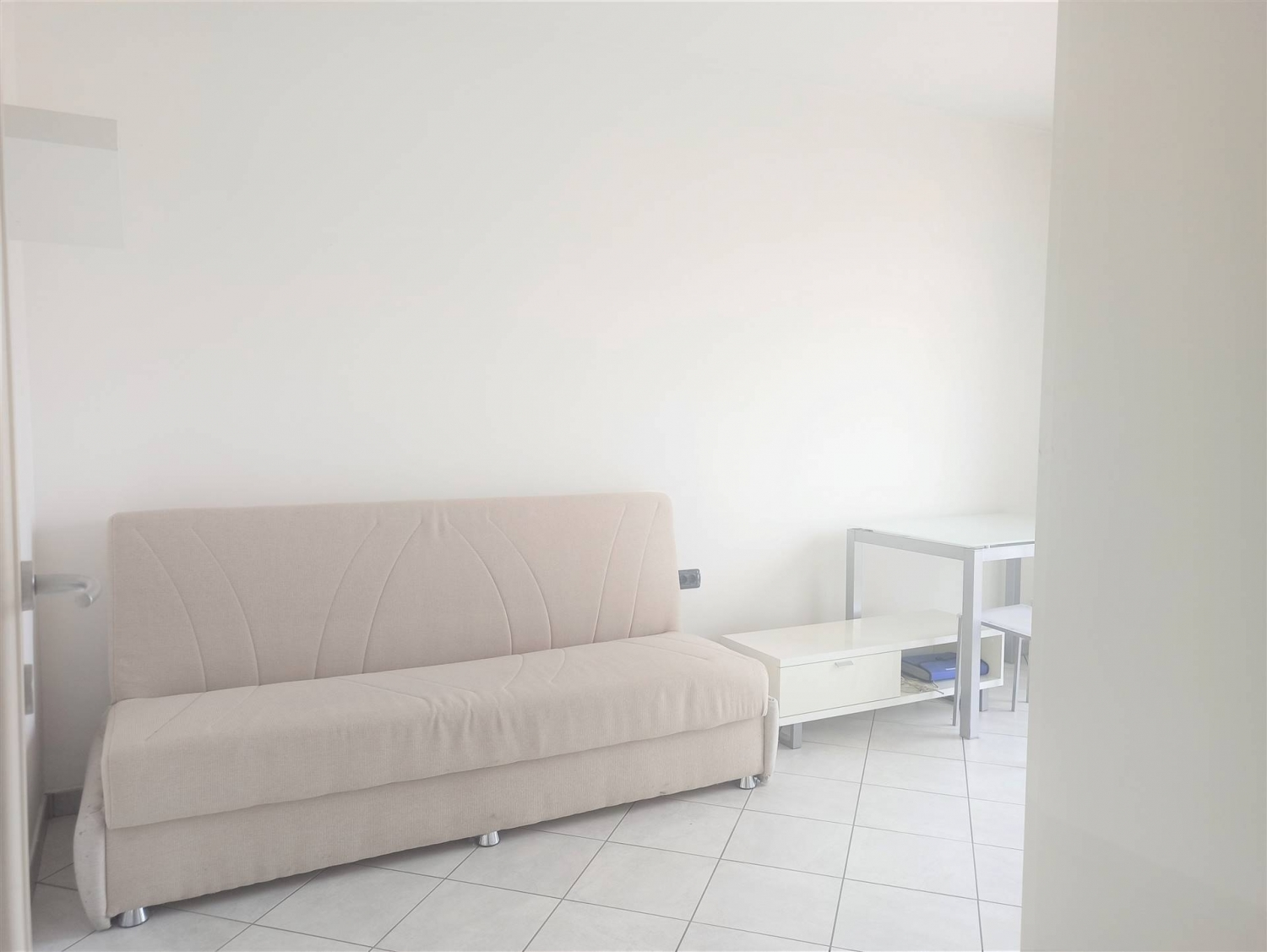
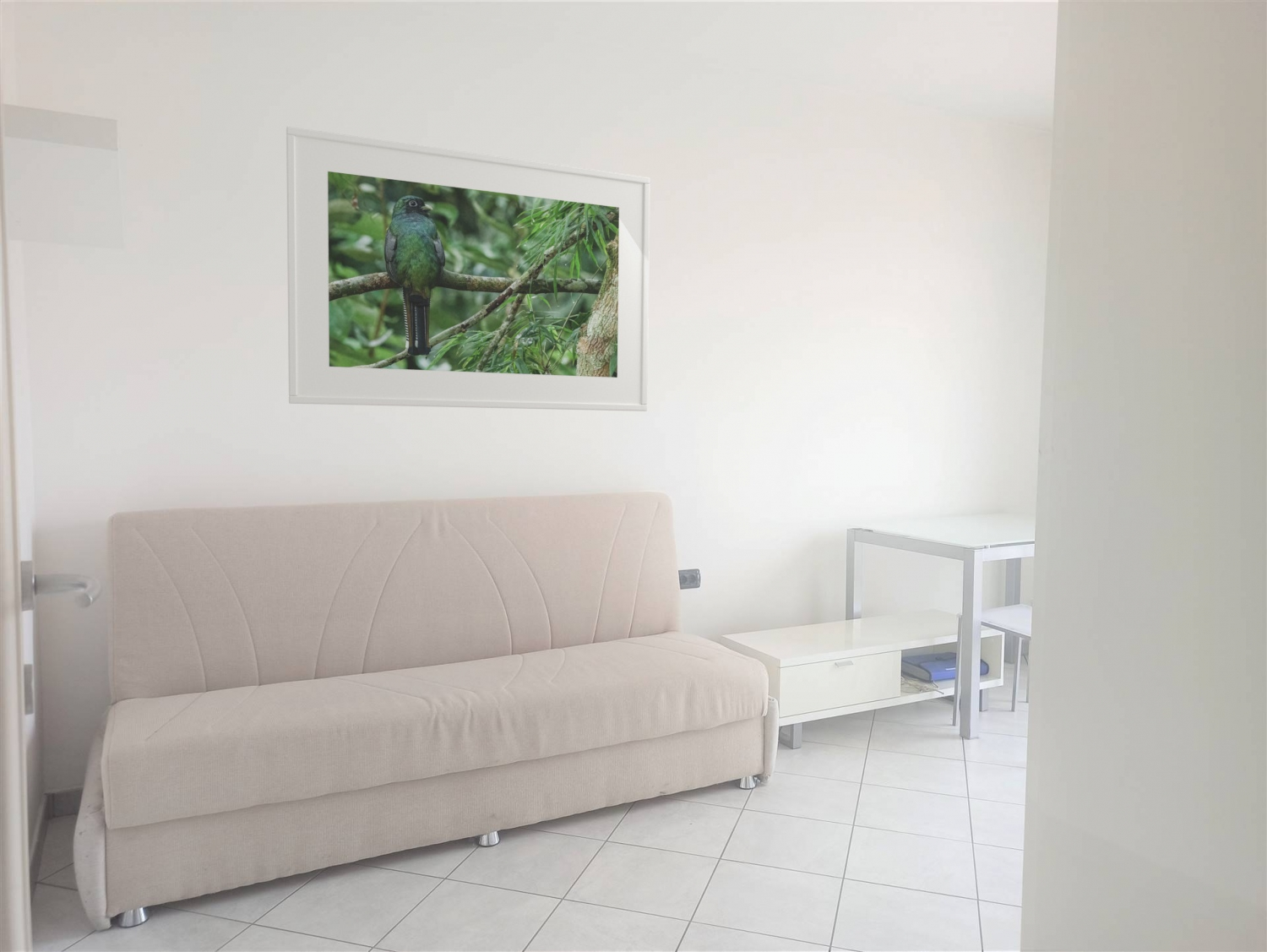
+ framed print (482, 282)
